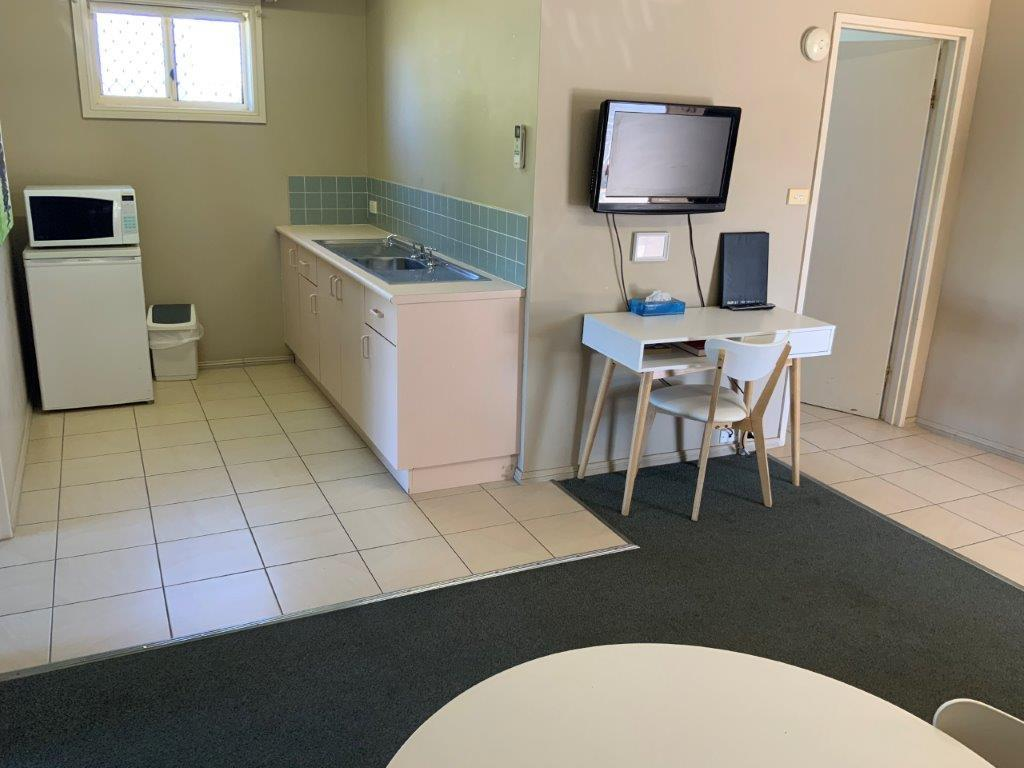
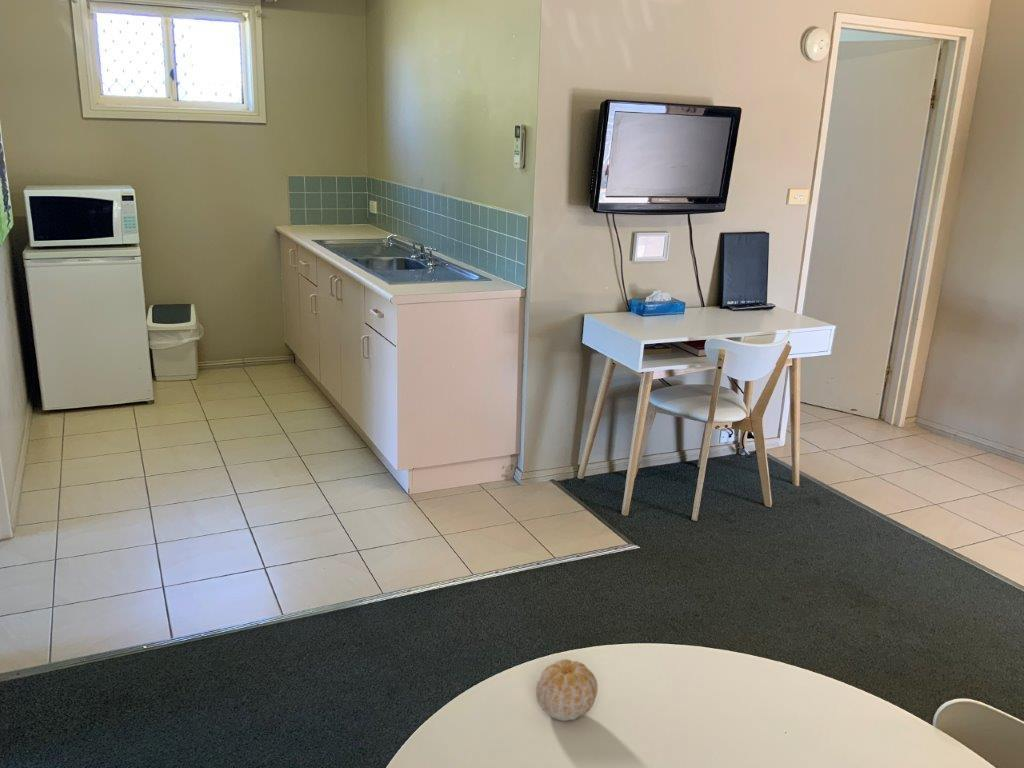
+ fruit (567, 690)
